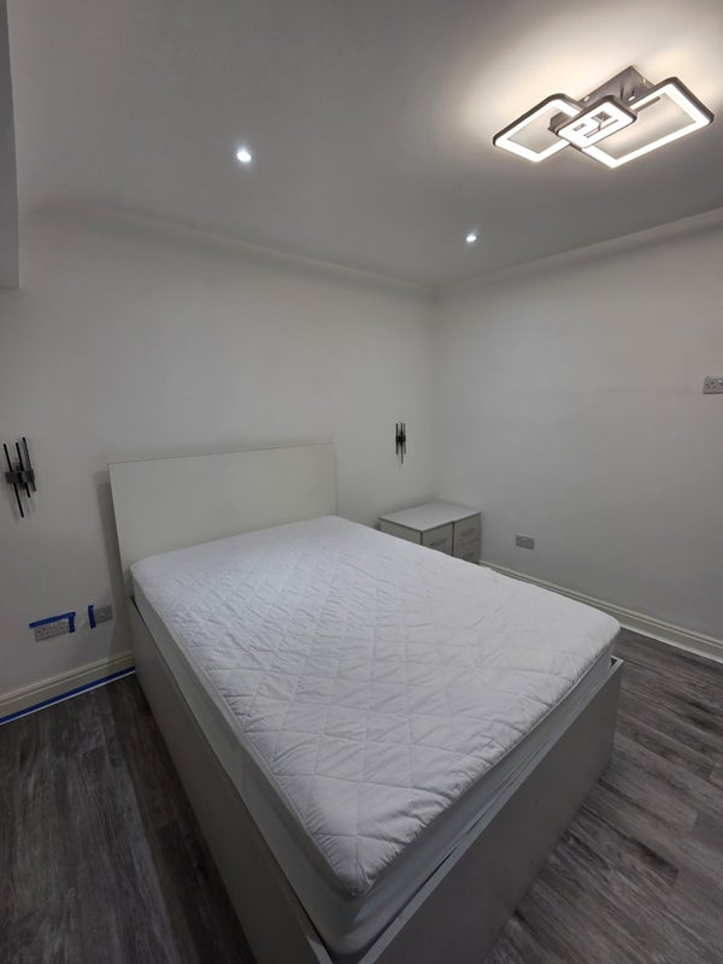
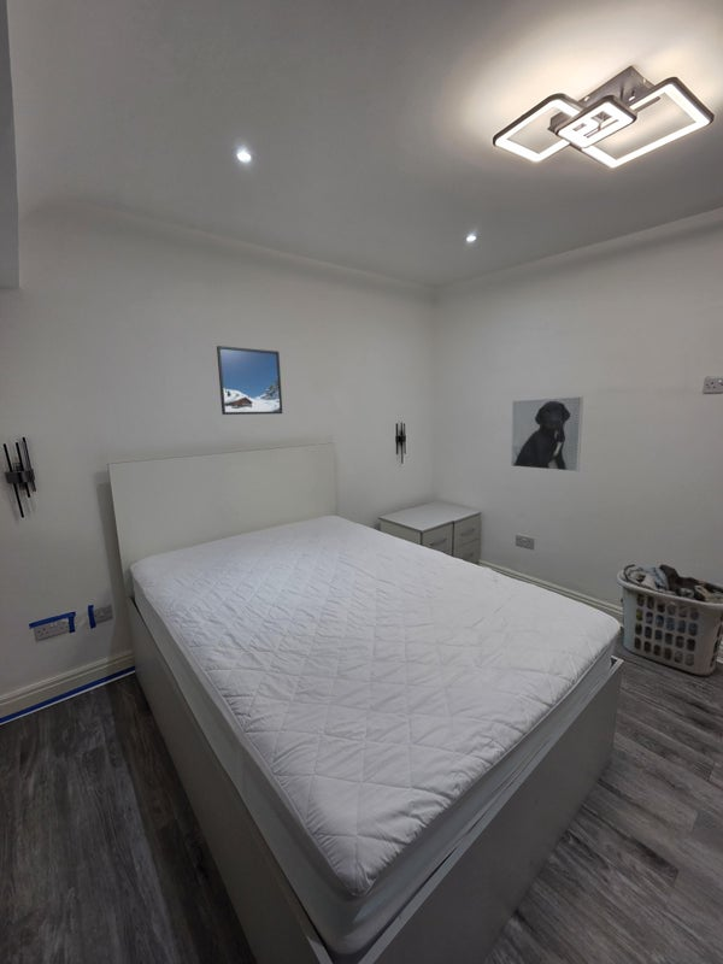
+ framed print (543, 434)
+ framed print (251, 381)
+ clothes hamper (670, 612)
